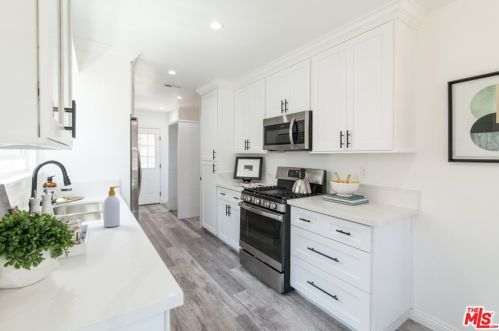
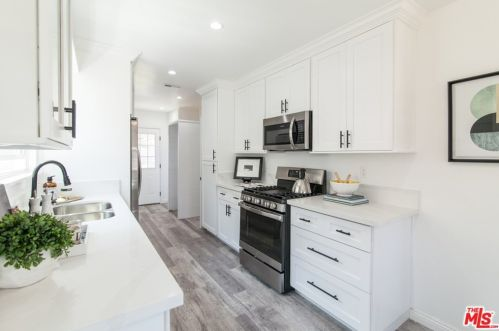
- soap bottle (112, 206)
